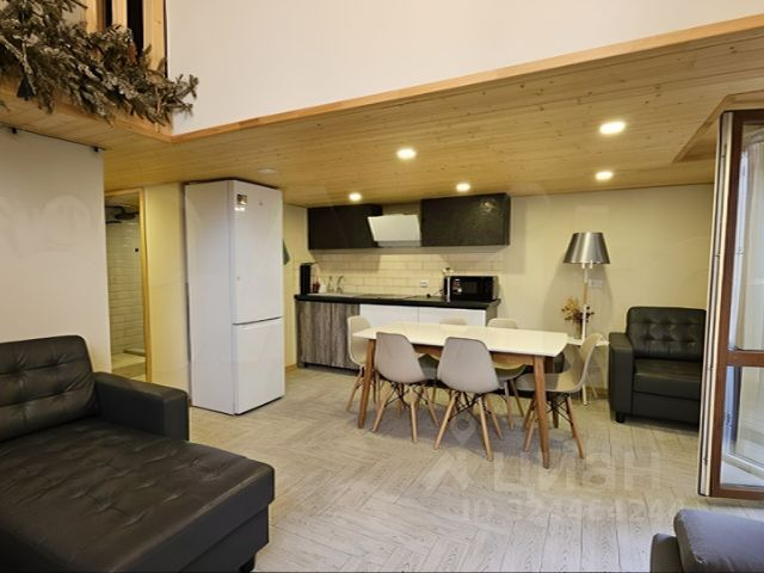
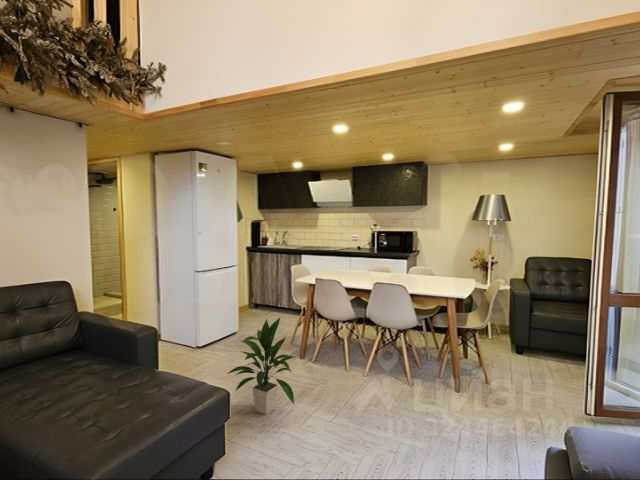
+ indoor plant (266, 366)
